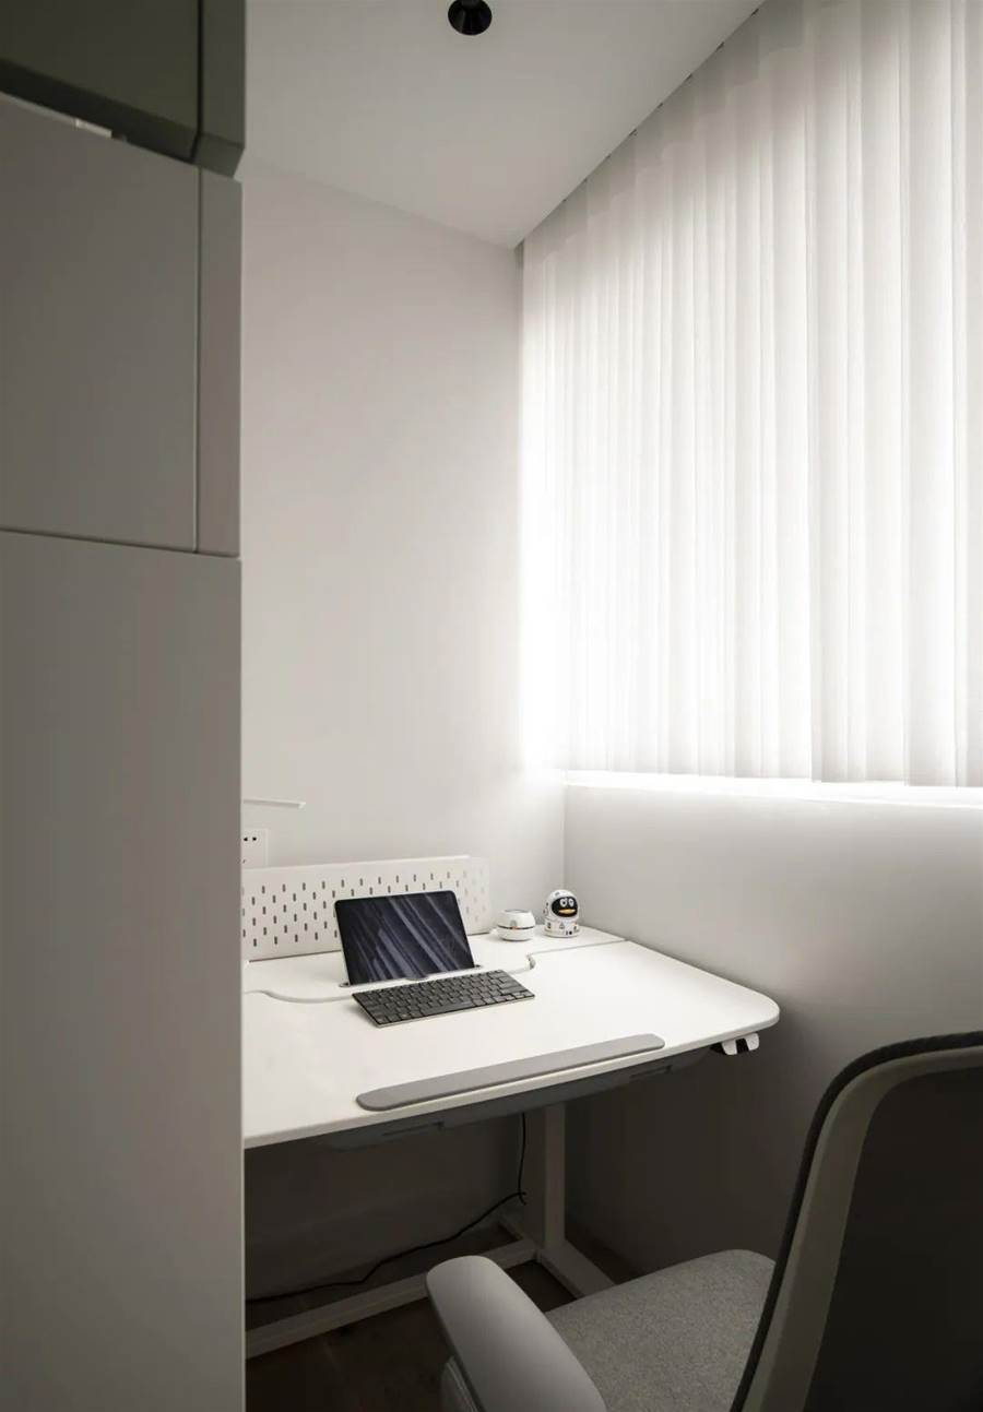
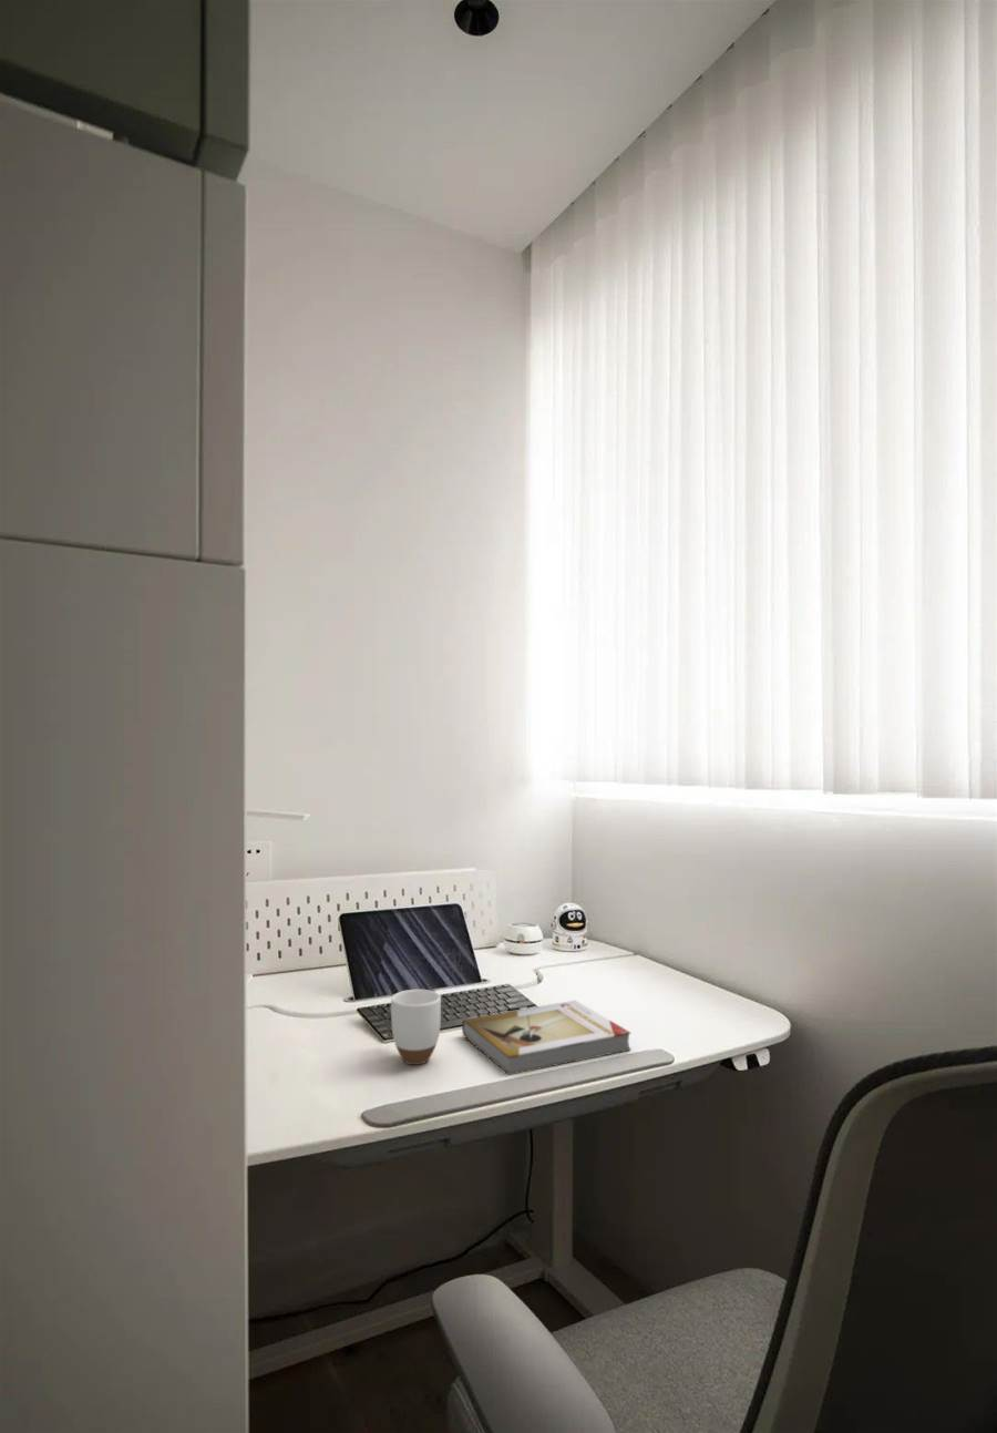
+ book (544, 1033)
+ mug (410, 1024)
